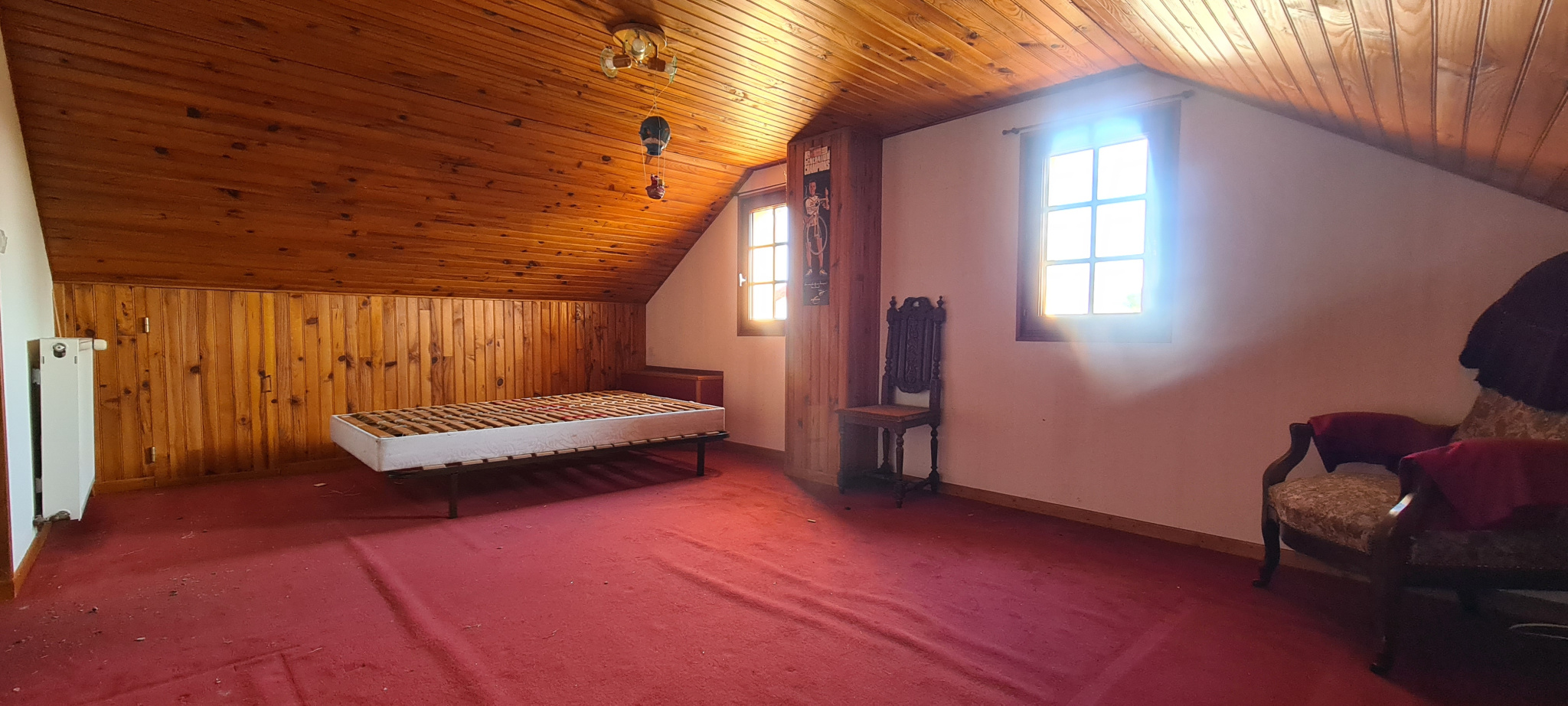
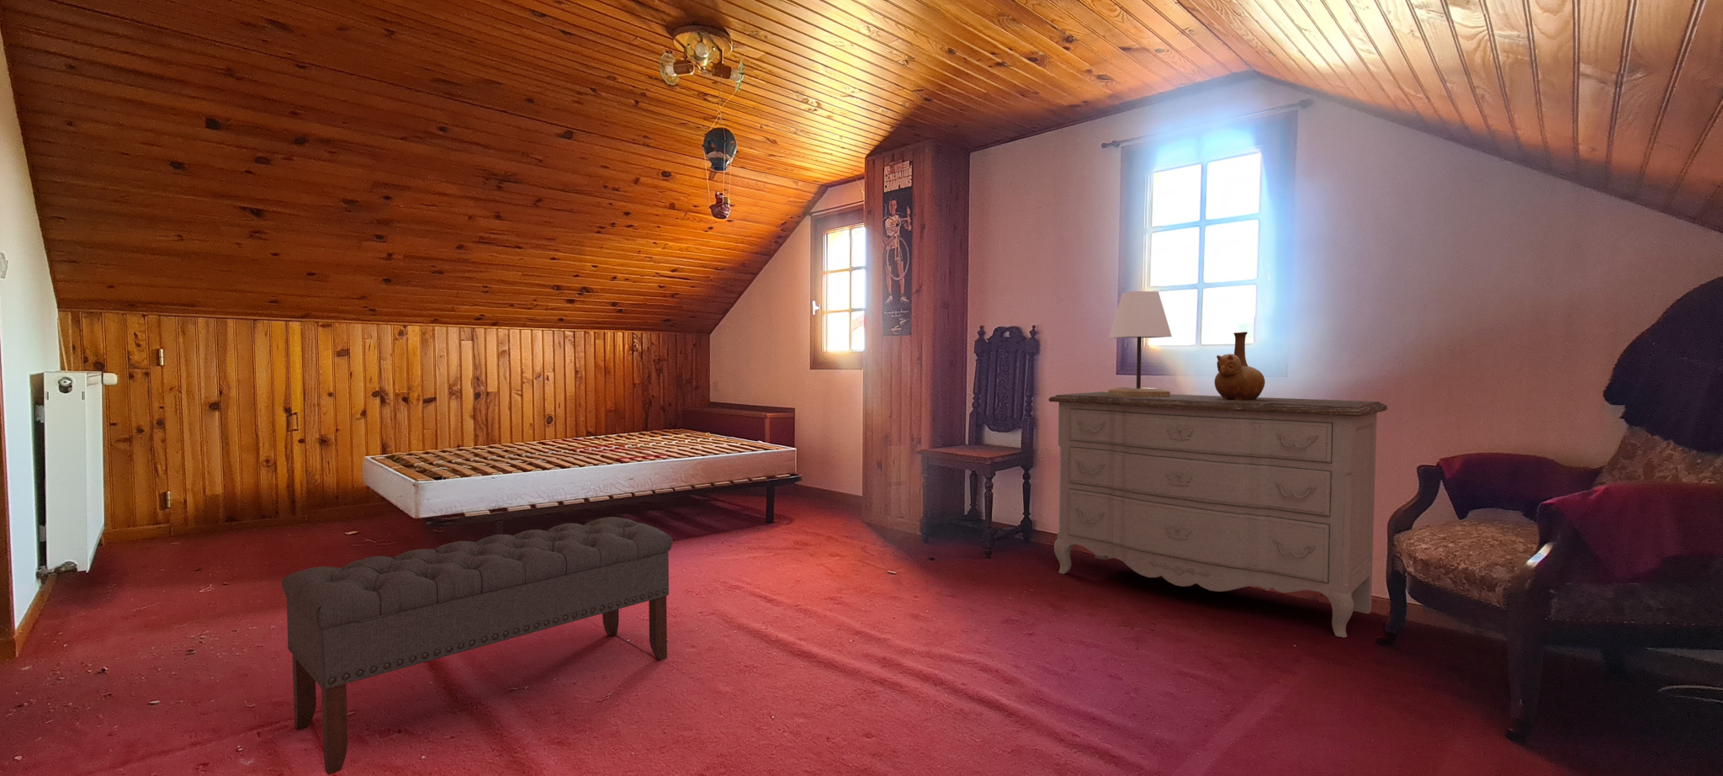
+ dresser (1200, 495)
+ bench (498, 617)
+ lamp (1140, 343)
+ vase (1236, 365)
